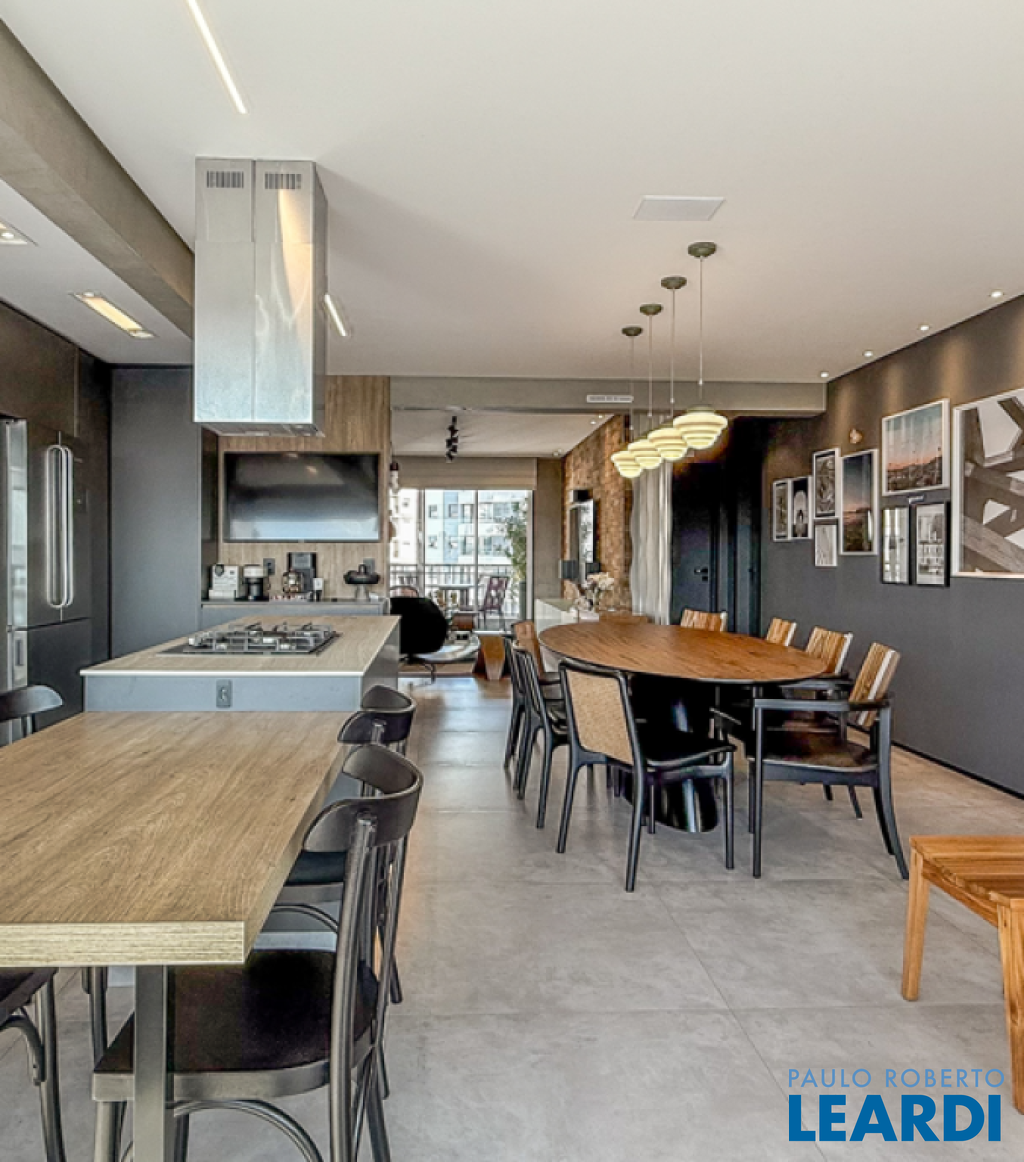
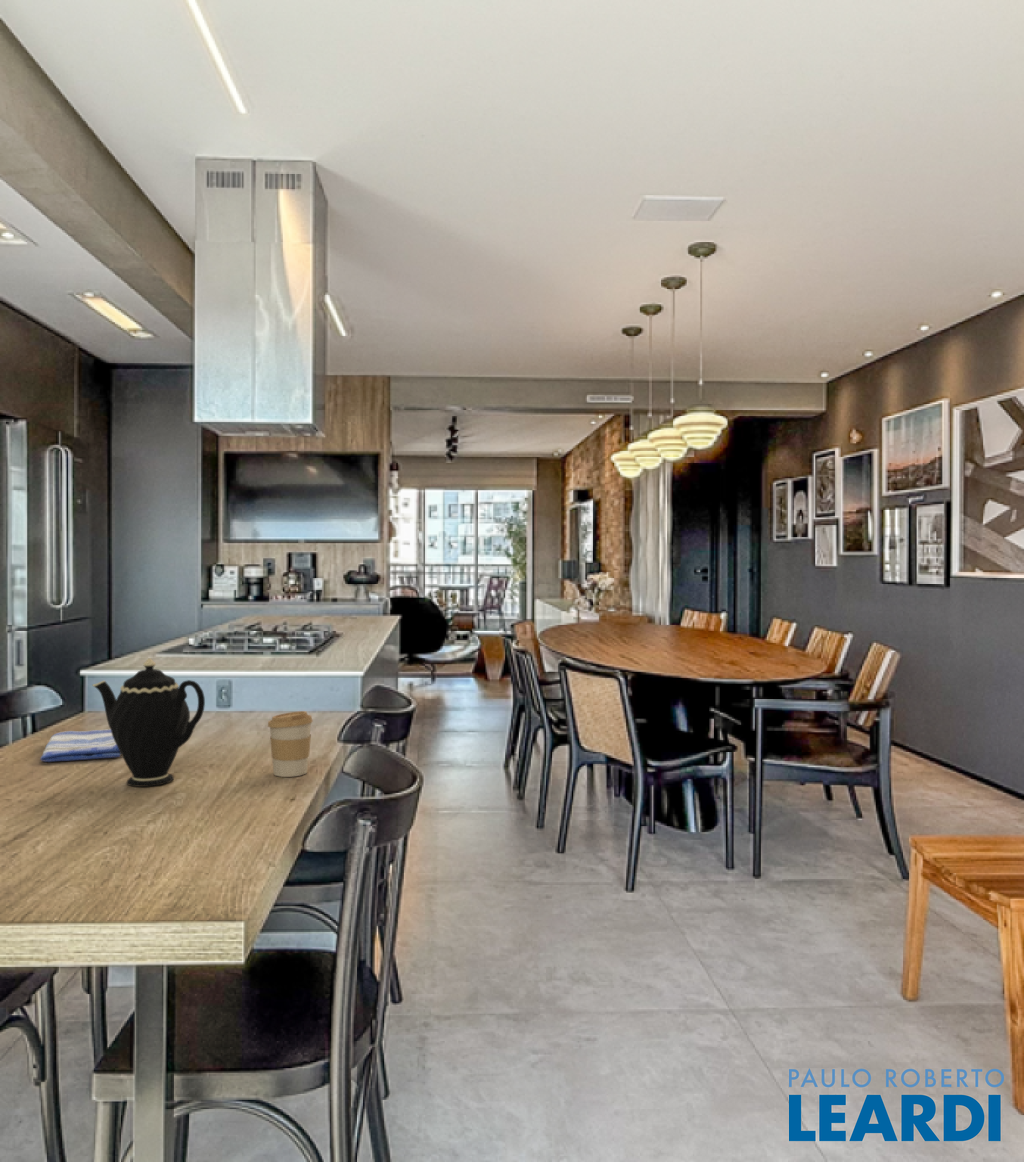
+ dish towel (86, 743)
+ coffee cup (290, 742)
+ teapot (148, 719)
